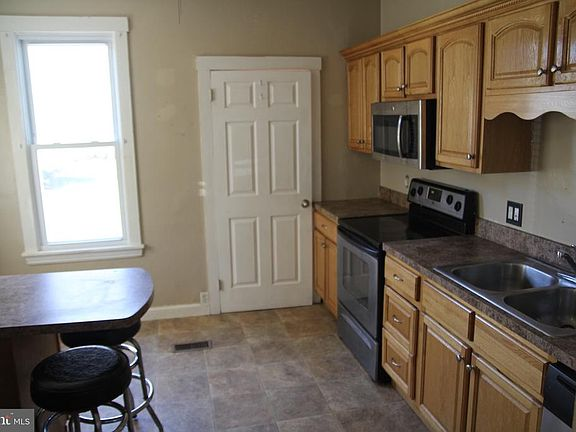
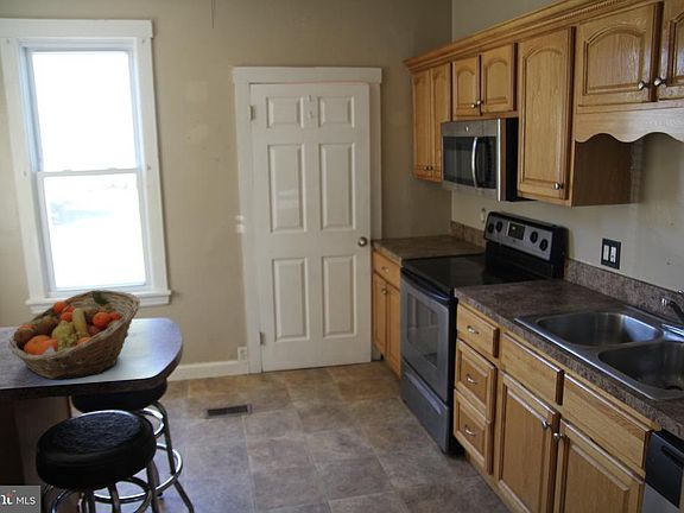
+ fruit basket (76, 331)
